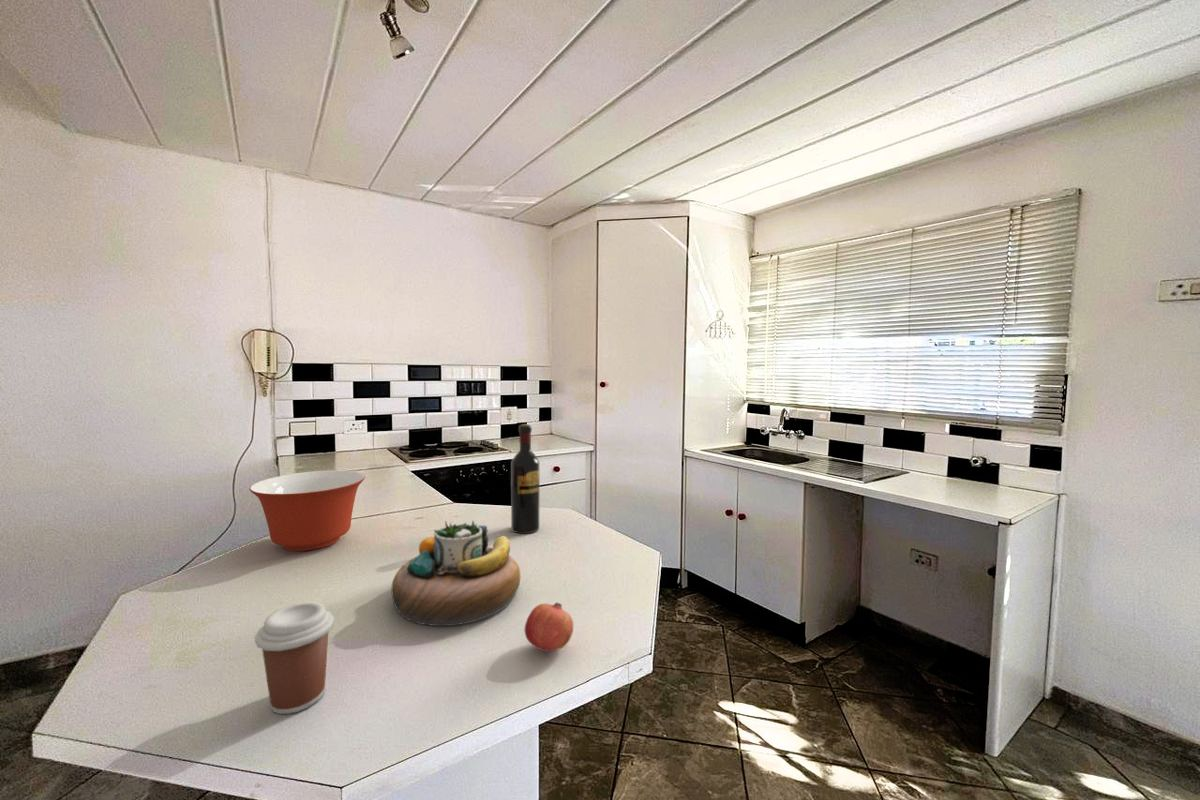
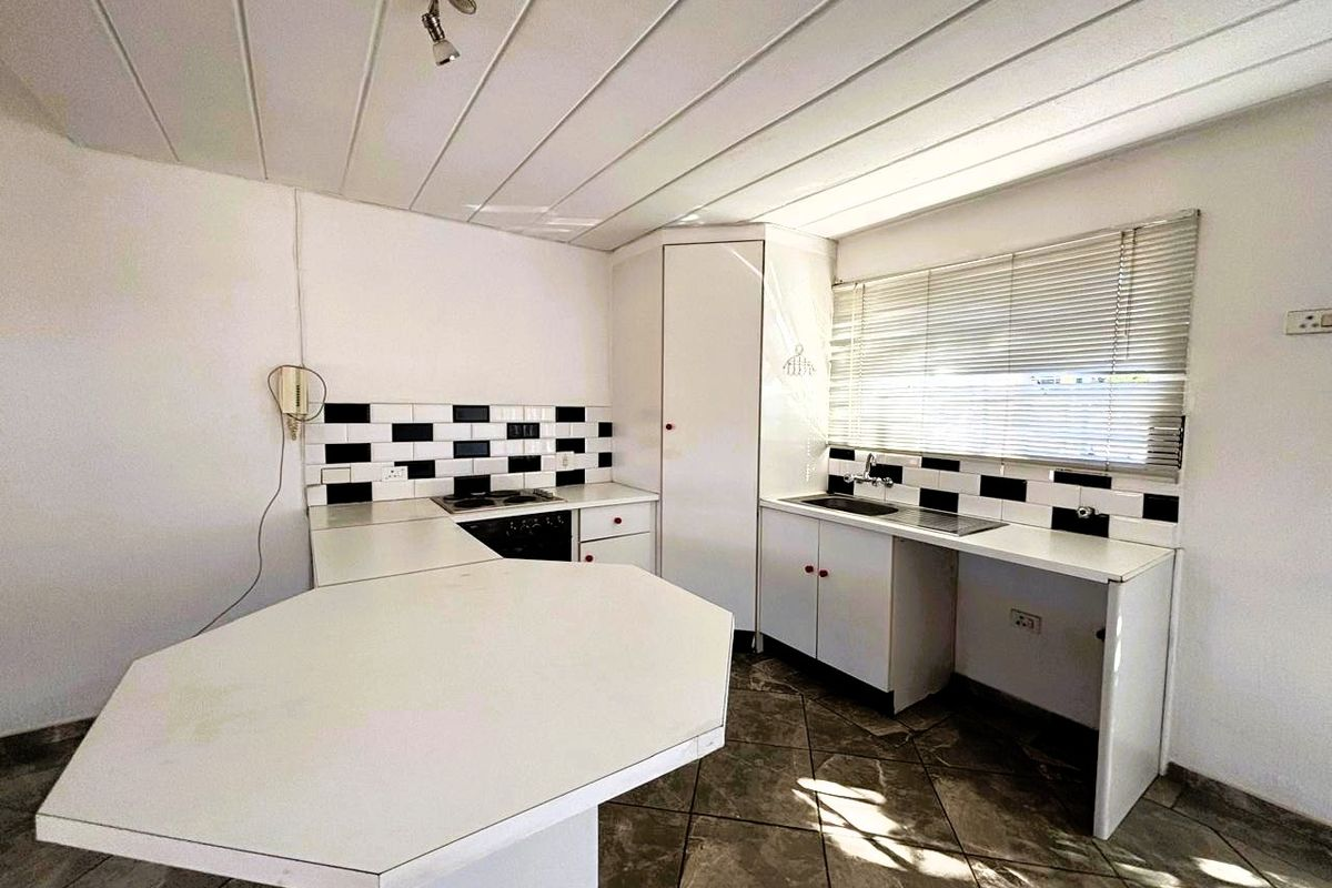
- coffee cup (296, 655)
- decorative bowl (458, 558)
- pomegranate (548, 626)
- wine bottle (525, 477)
- mixing bowl (311, 511)
